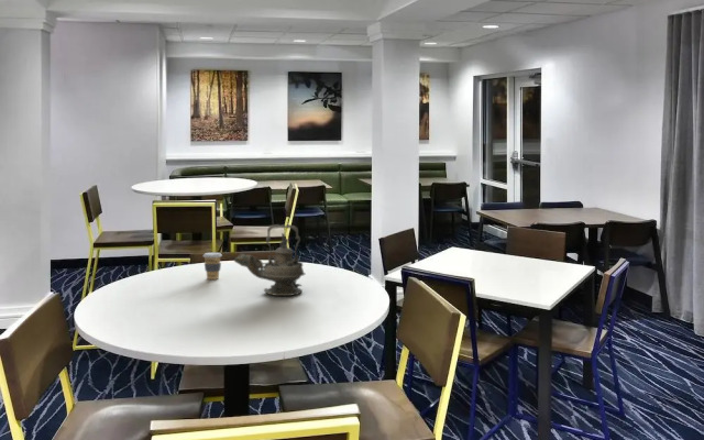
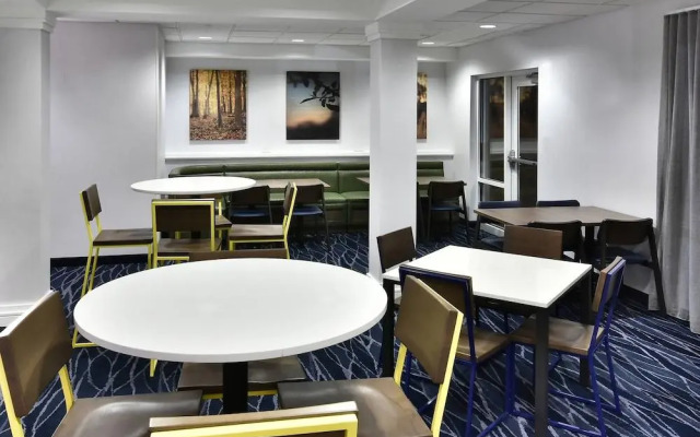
- teapot (270, 258)
- coffee cup (212, 265)
